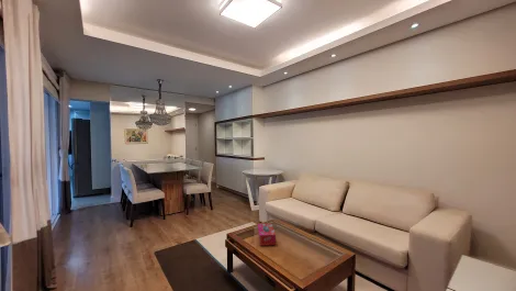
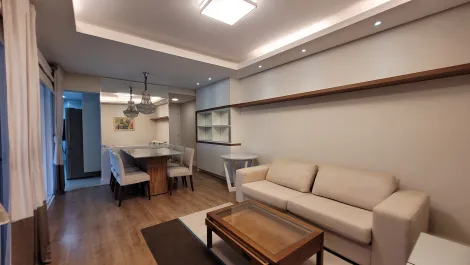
- tissue box (266, 233)
